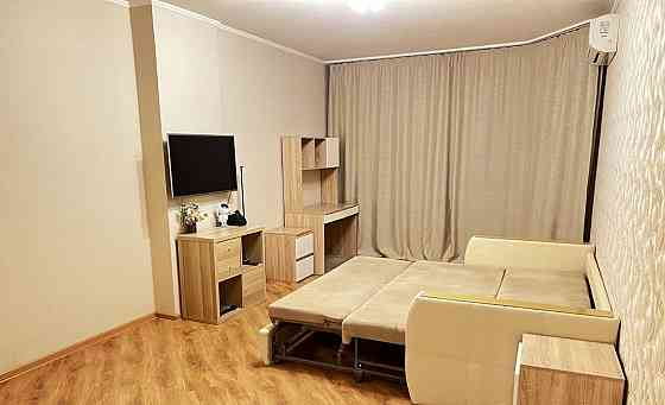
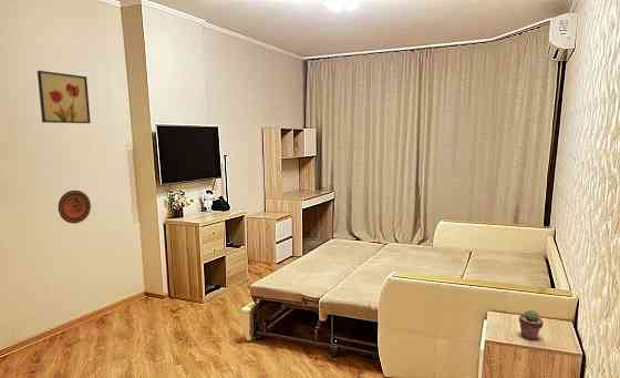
+ potted succulent (530, 324)
+ wall art (64, 99)
+ decorative plate (74, 206)
